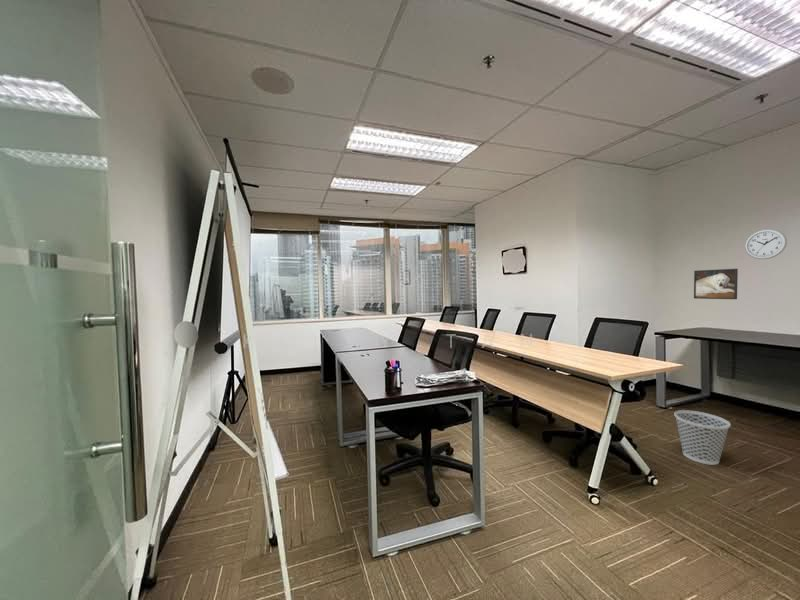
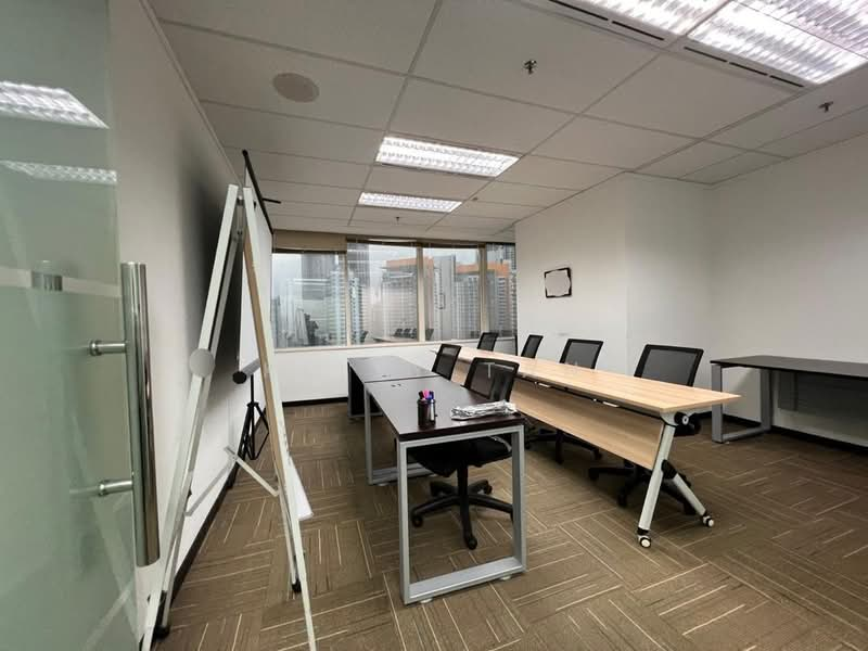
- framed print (714, 284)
- wastebasket (700, 437)
- wall clock (764, 244)
